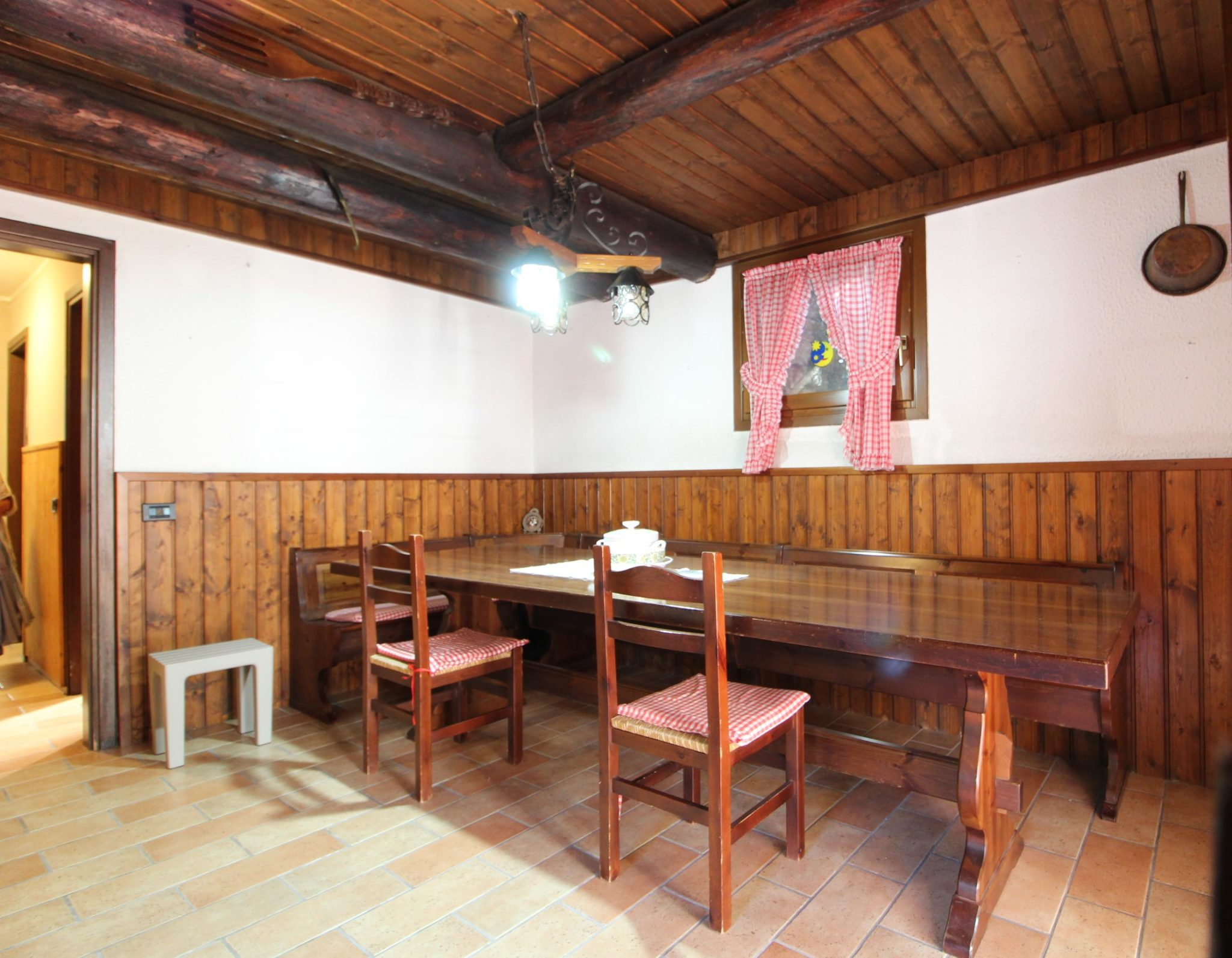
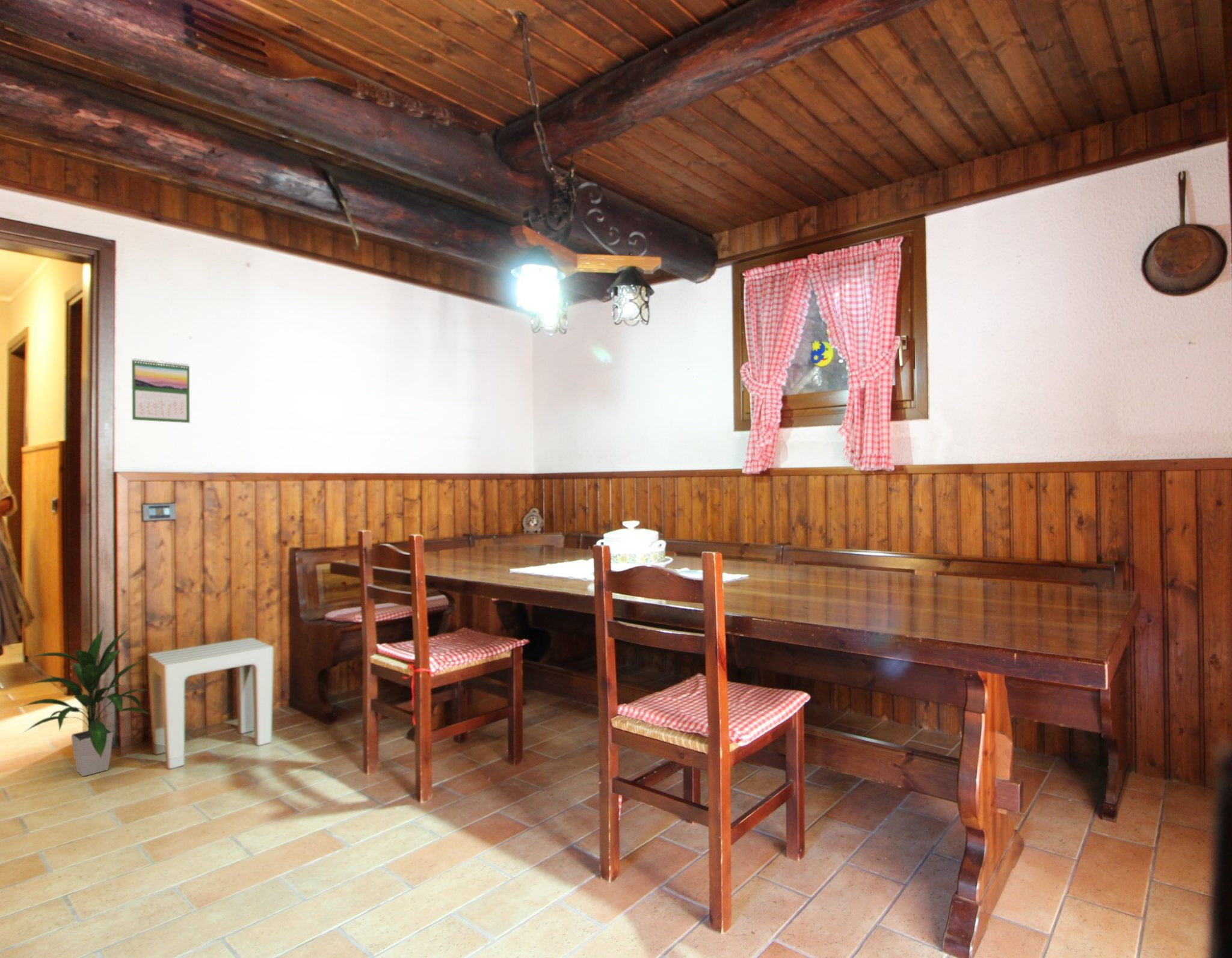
+ indoor plant (90, 702)
+ calendar (161, 390)
